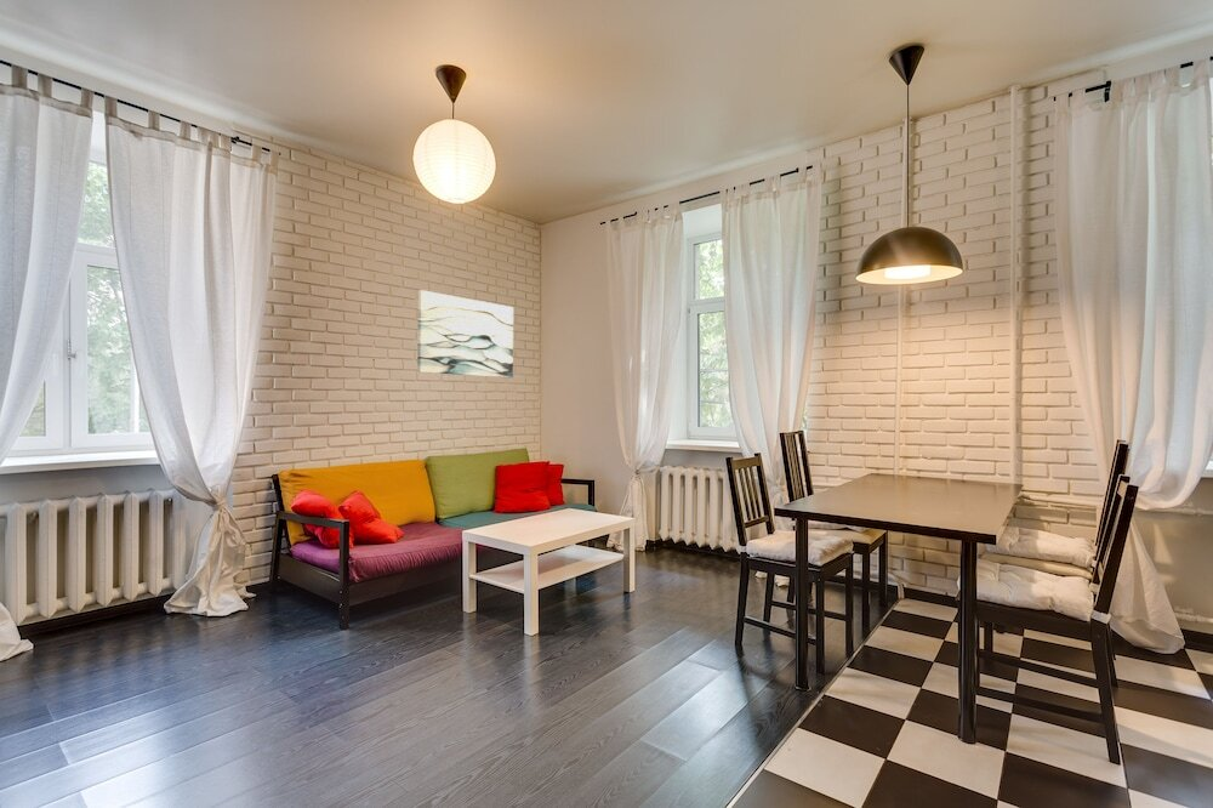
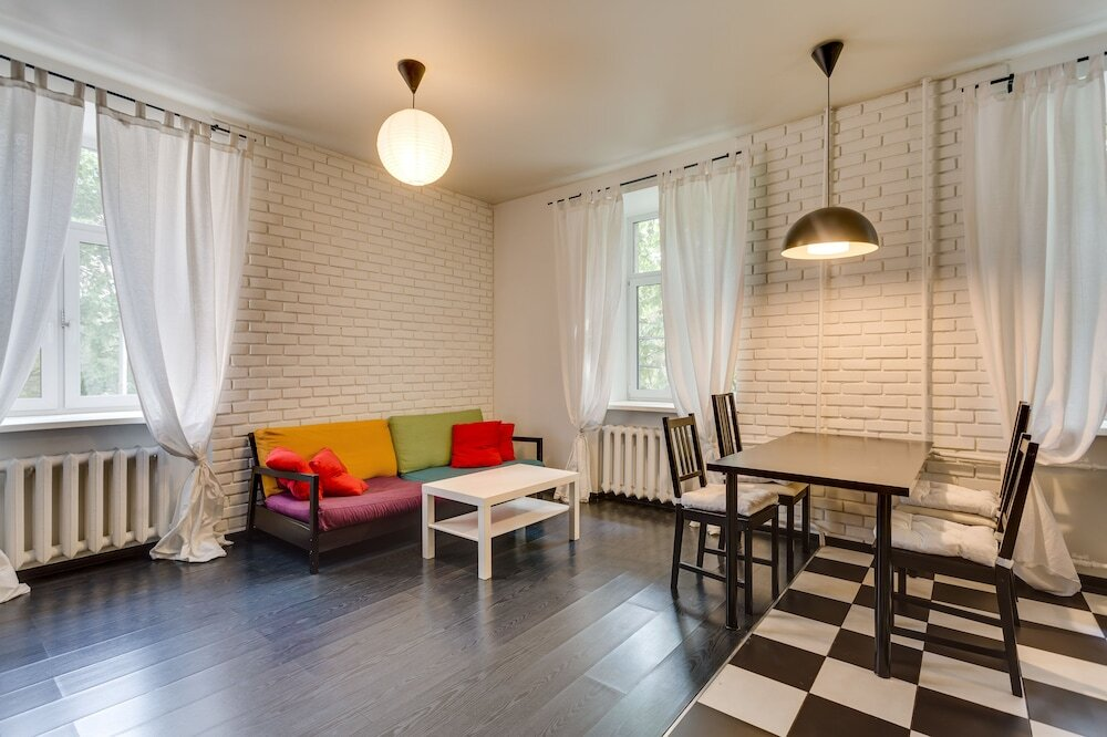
- wall art (468, 336)
